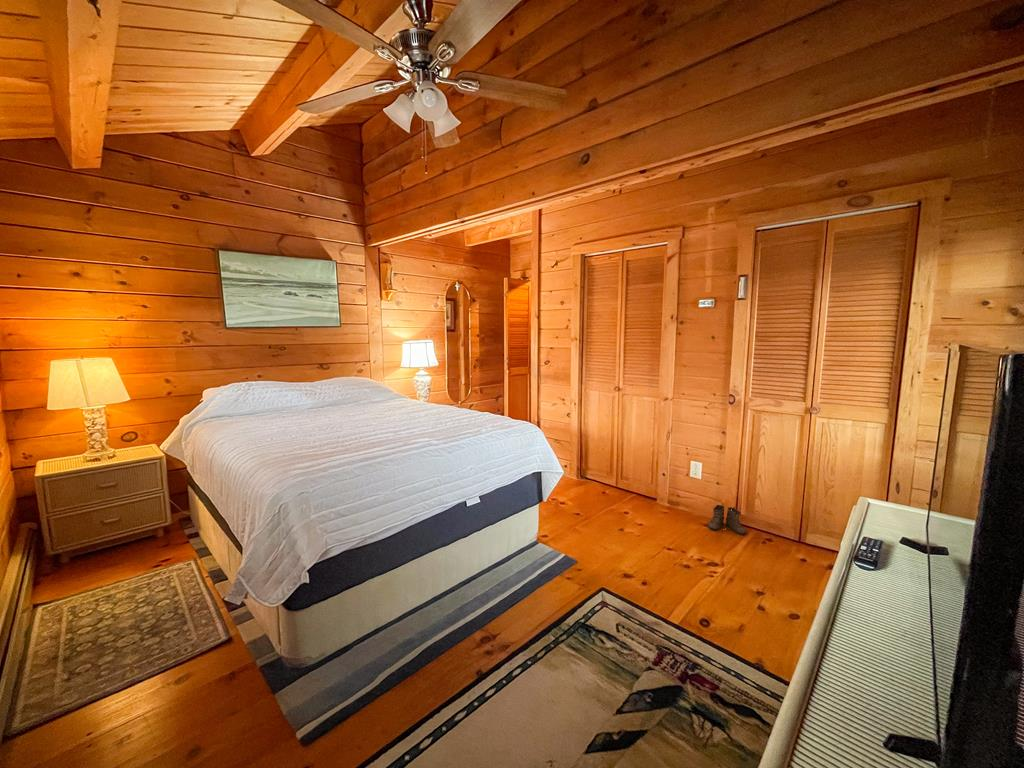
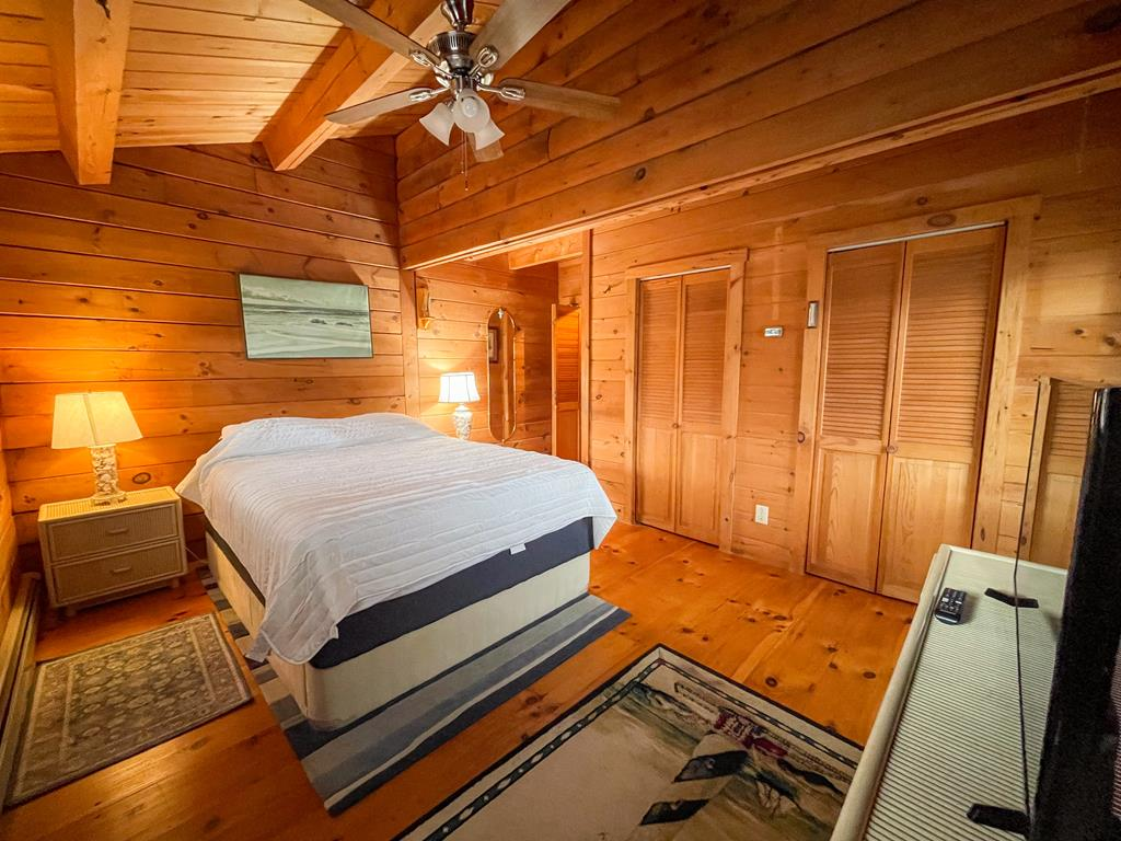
- boots (726, 518)
